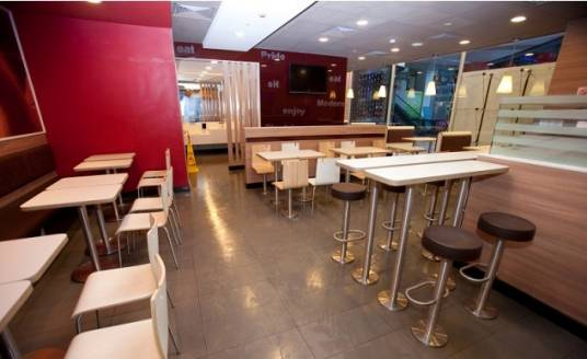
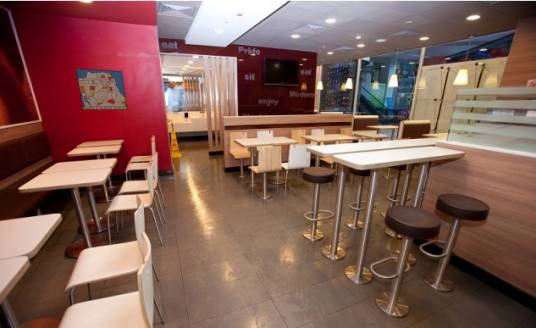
+ wall art (102, 90)
